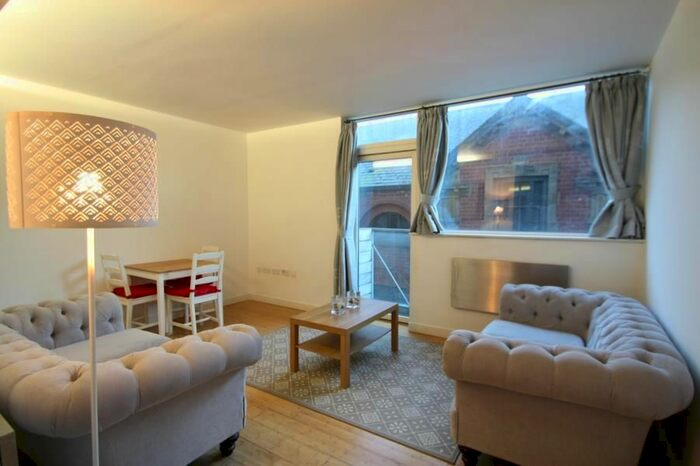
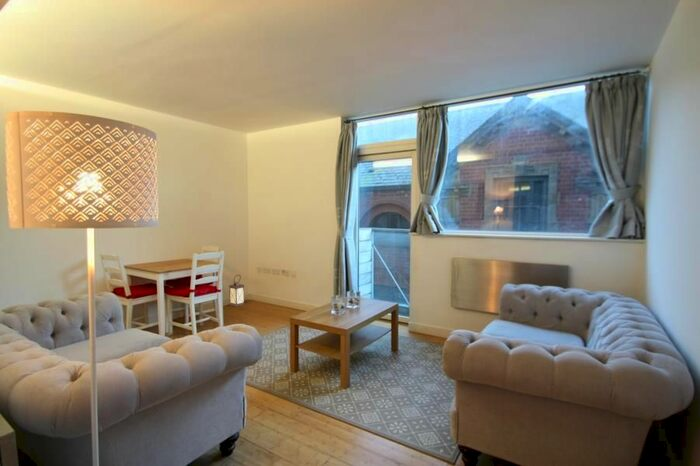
+ lantern (236, 289)
